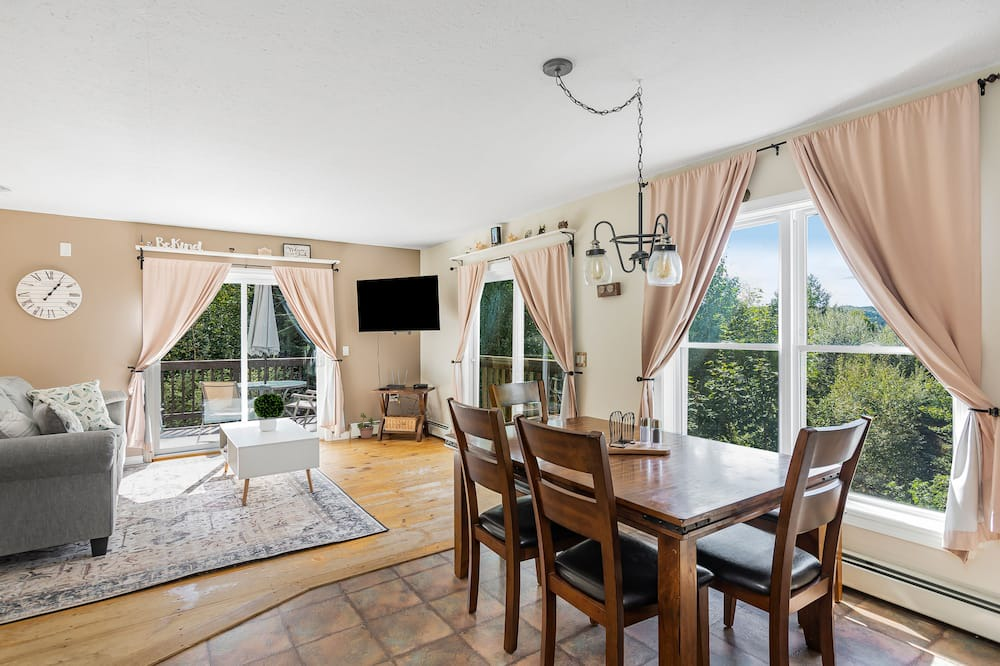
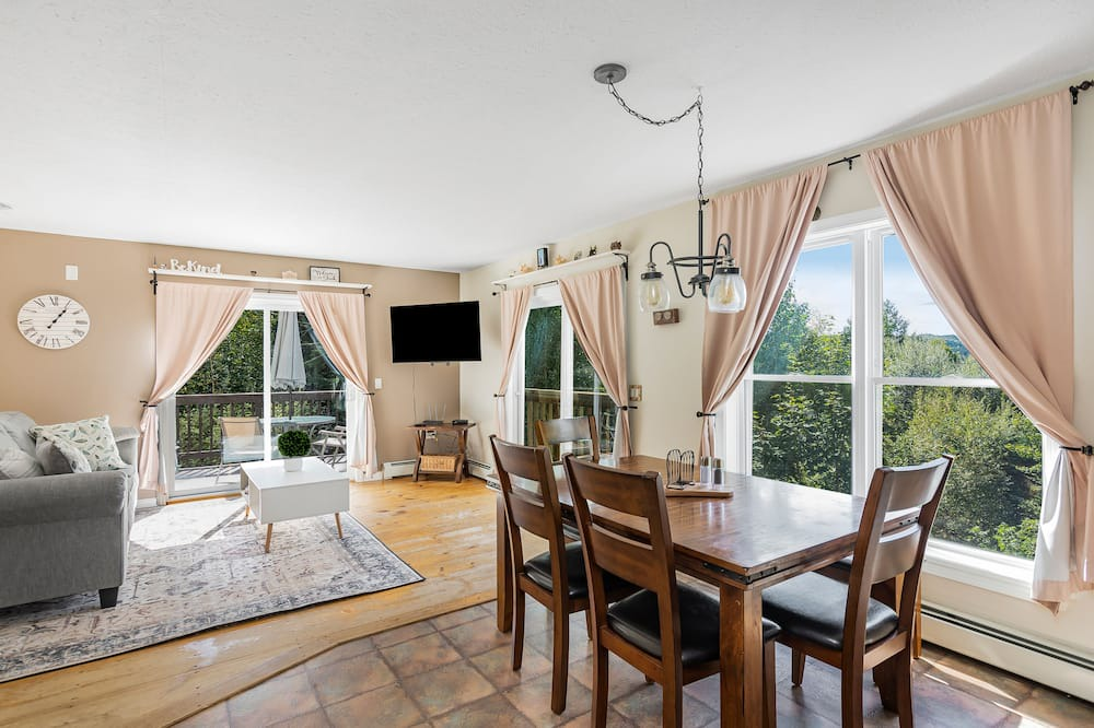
- potted plant (365, 424)
